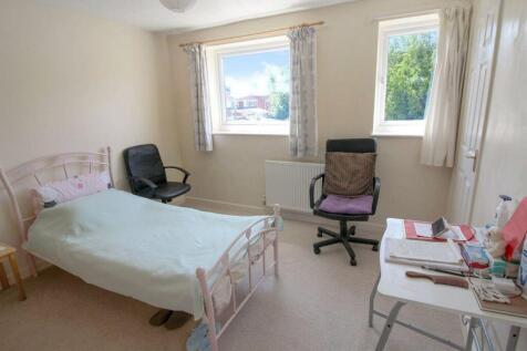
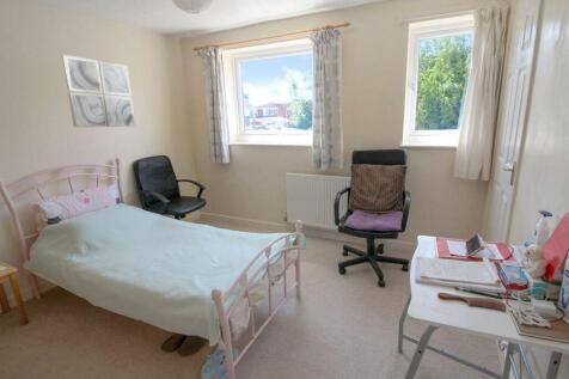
+ wall art (103, 93)
